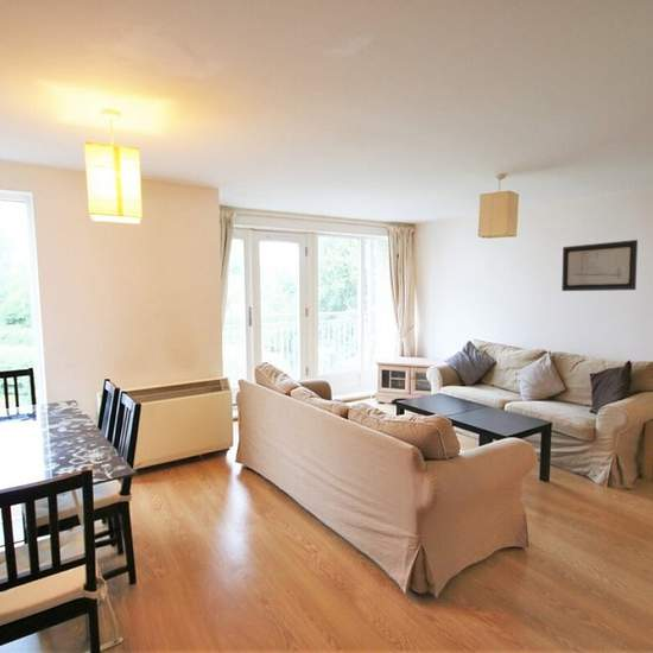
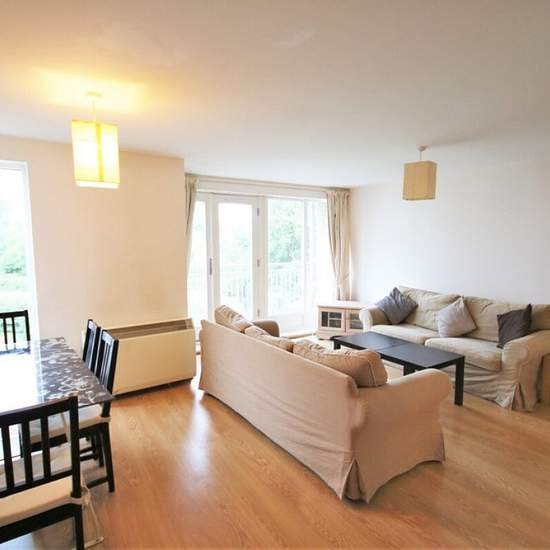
- wall art (597, 267)
